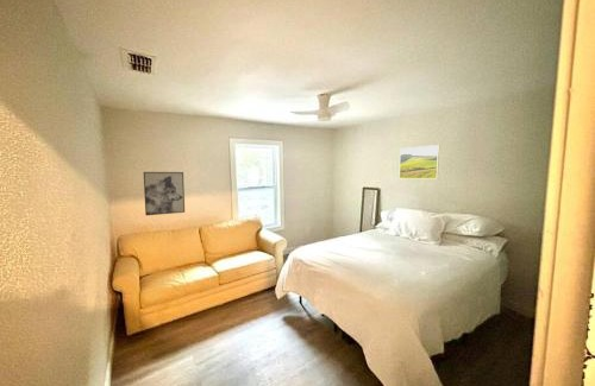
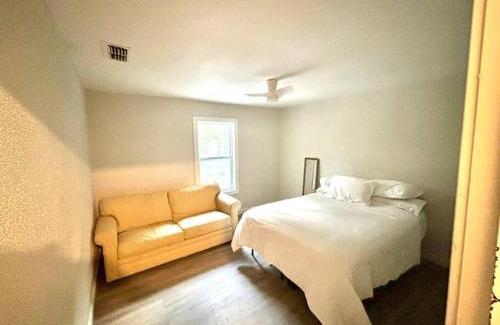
- wall art (164, 192)
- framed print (418, 163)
